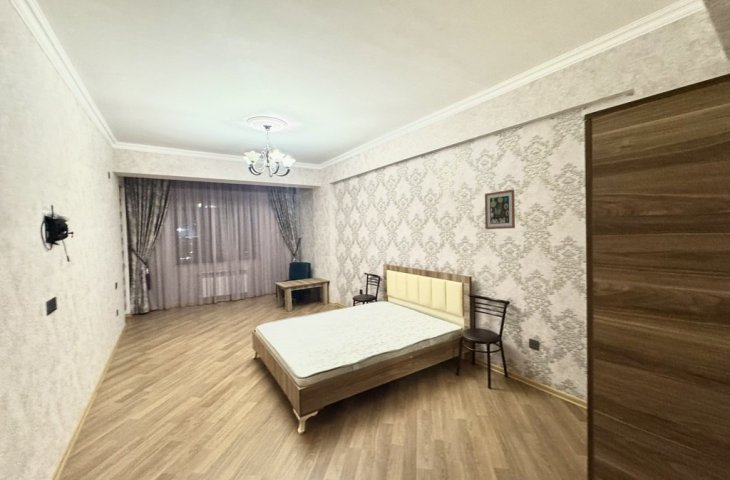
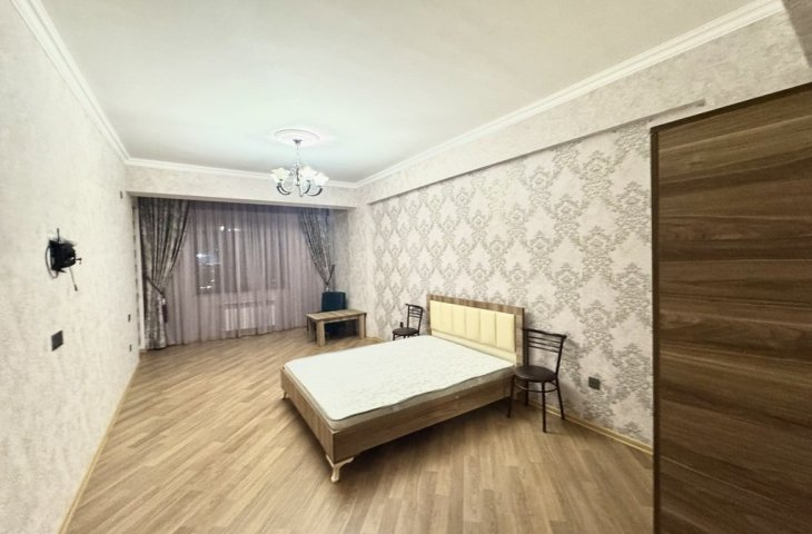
- wall art (499, 210)
